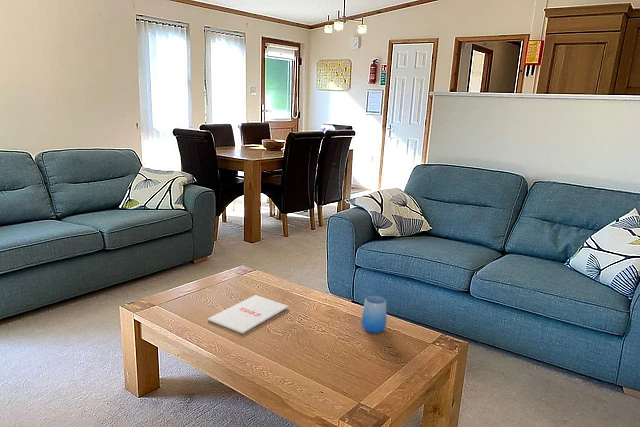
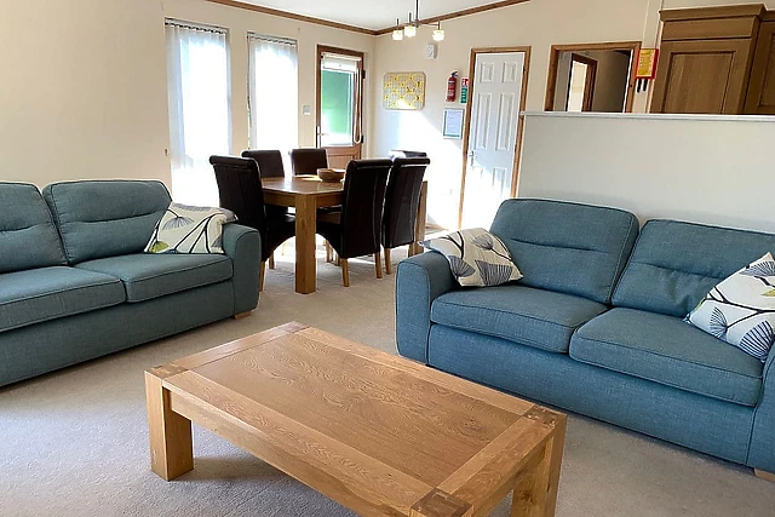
- magazine (249, 312)
- cup (374, 314)
